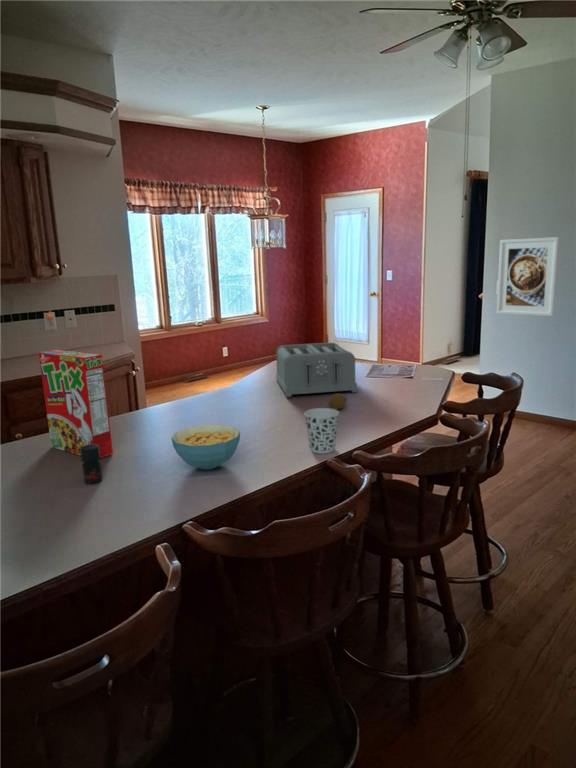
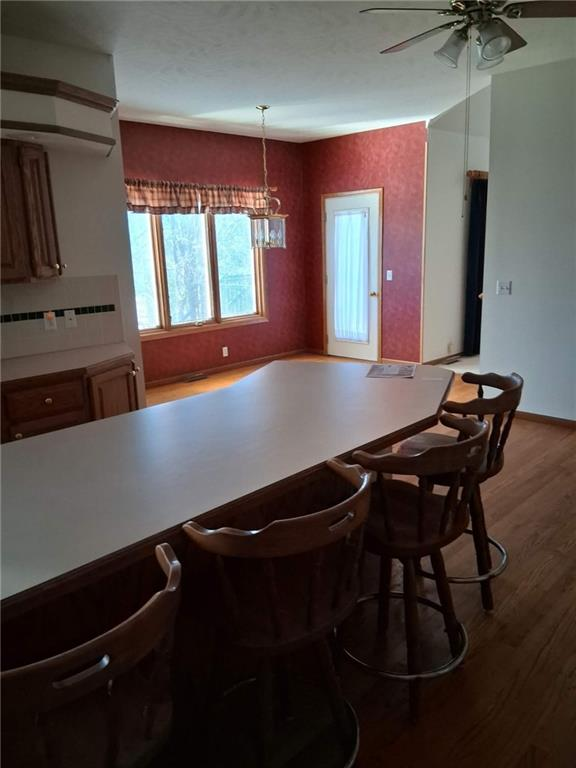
- jar (91, 463)
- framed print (526, 277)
- cup (322, 431)
- fruit (337, 401)
- cereal bowl (207, 450)
- cereal box (75, 402)
- toaster (315, 368)
